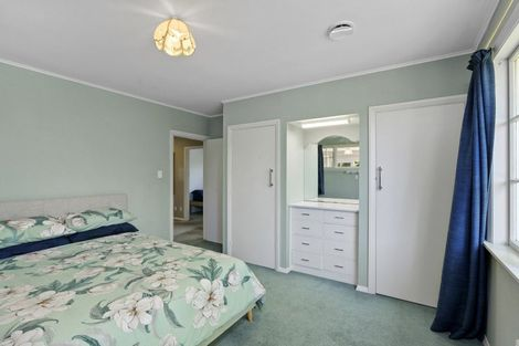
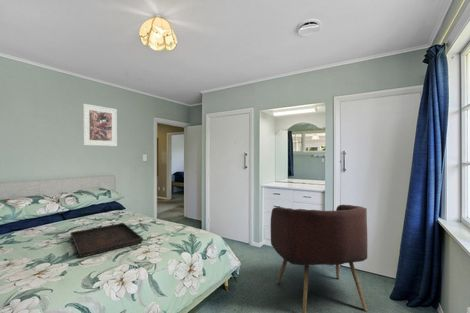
+ serving tray (105, 237)
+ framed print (100, 126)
+ armchair (316, 245)
